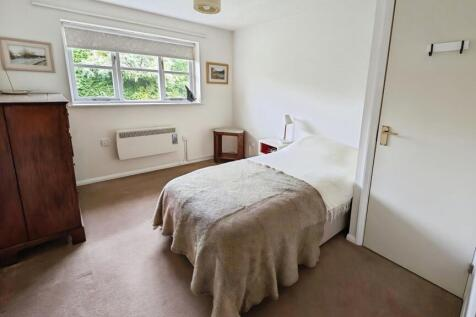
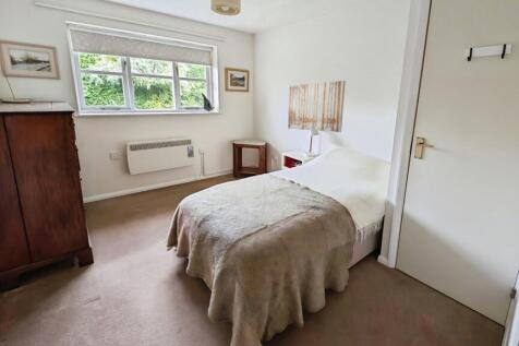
+ wall art (313, 107)
